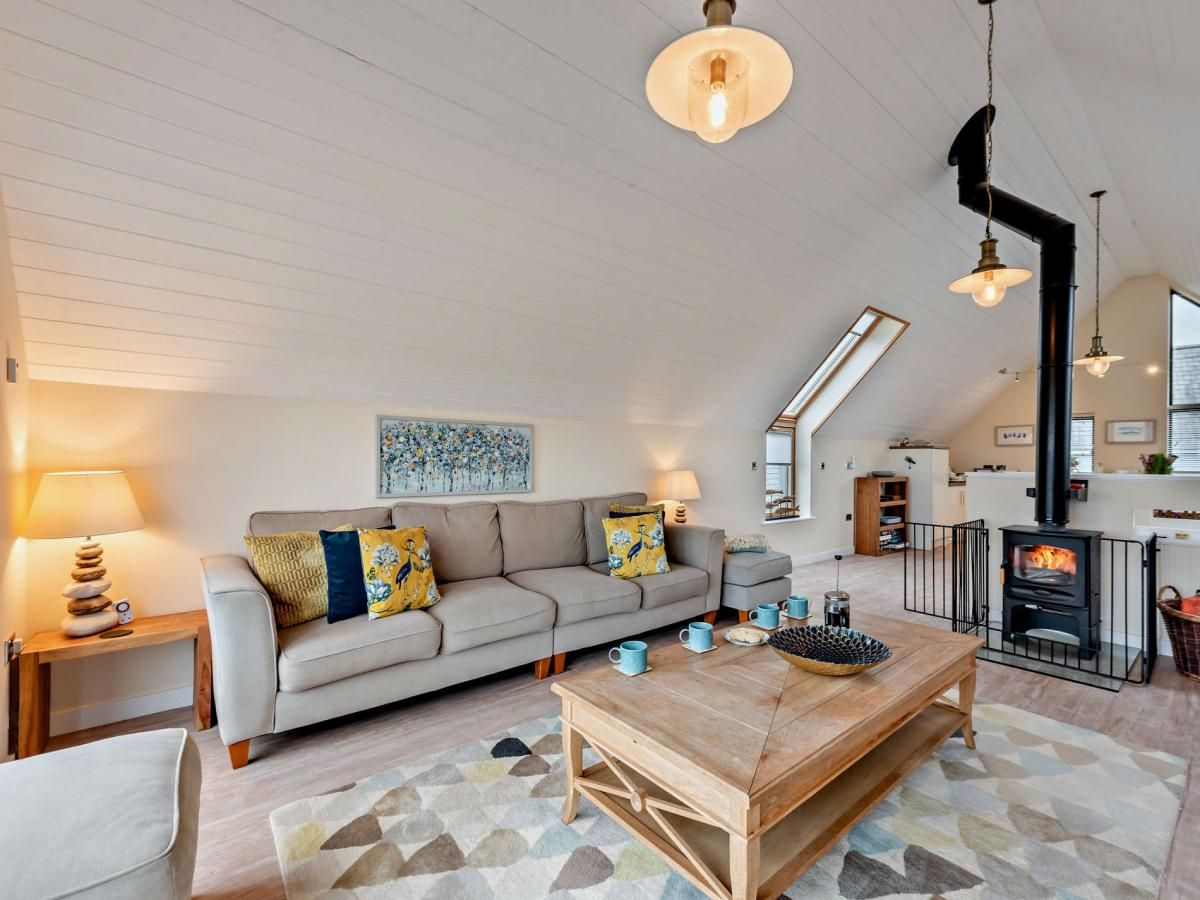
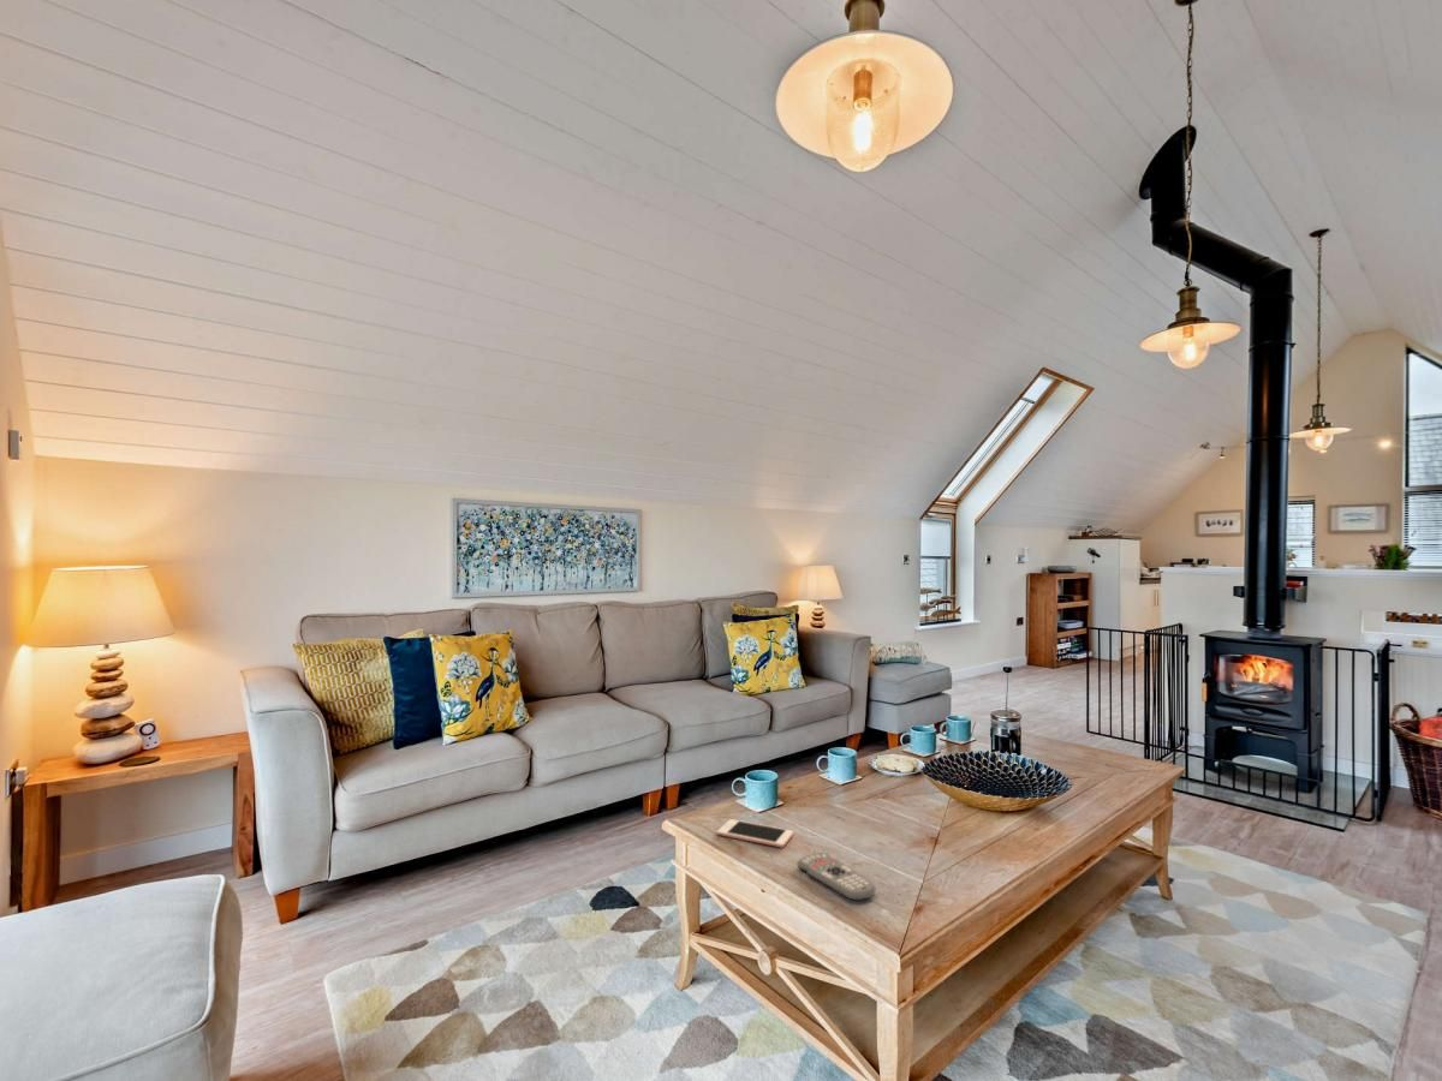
+ cell phone (755, 832)
+ remote control (836, 876)
